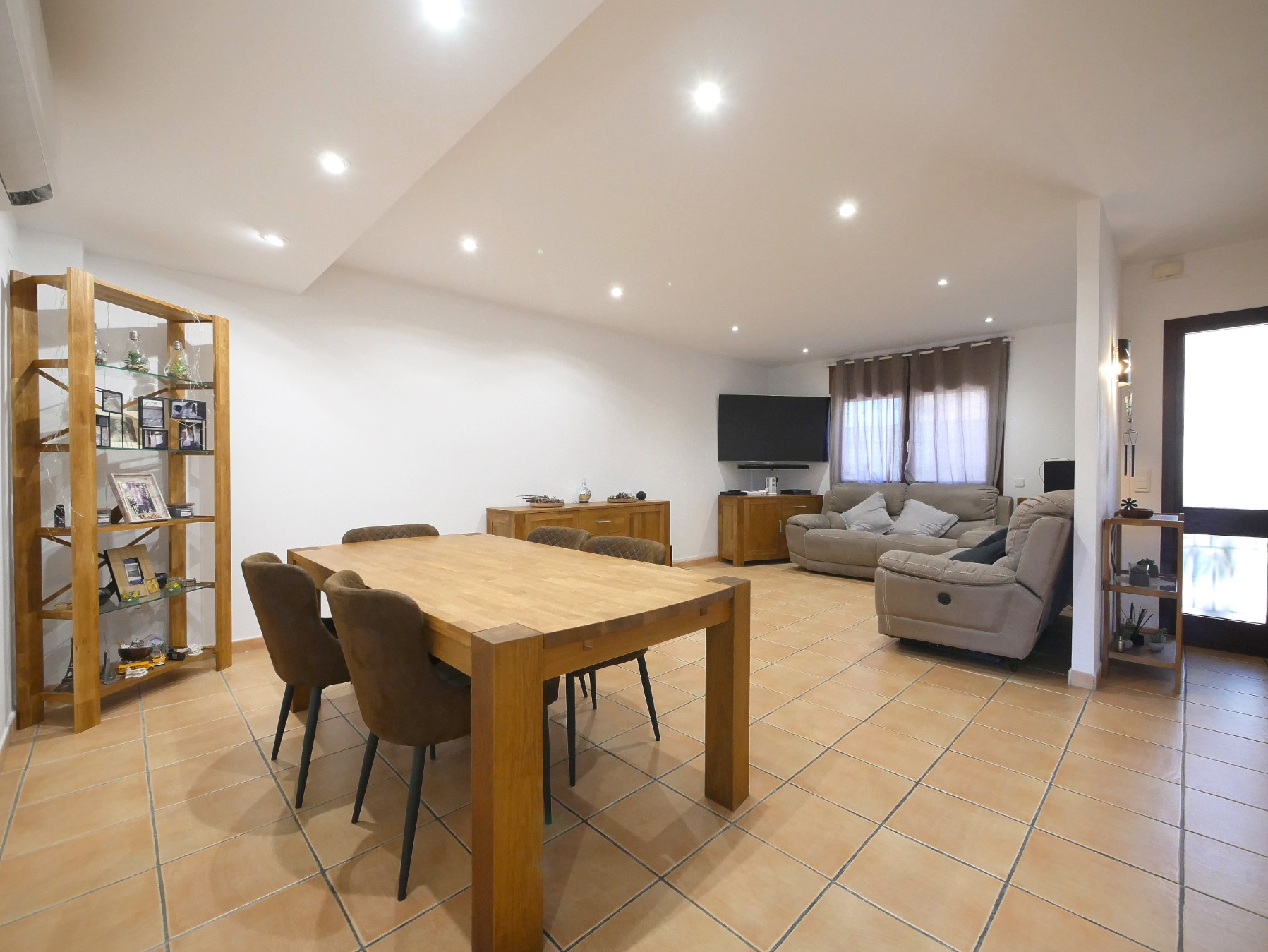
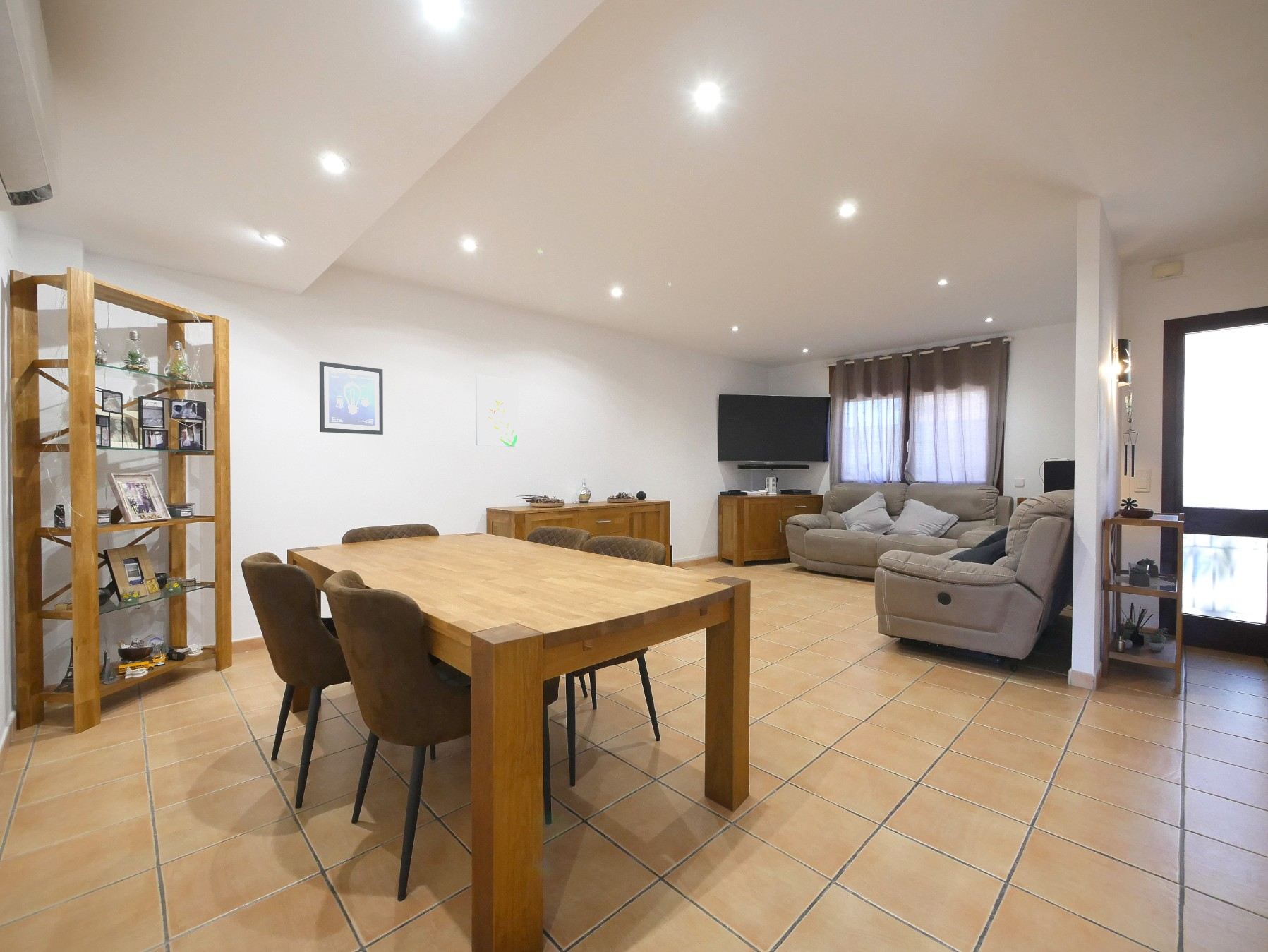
+ wall art (352, 399)
+ wall art (497, 411)
